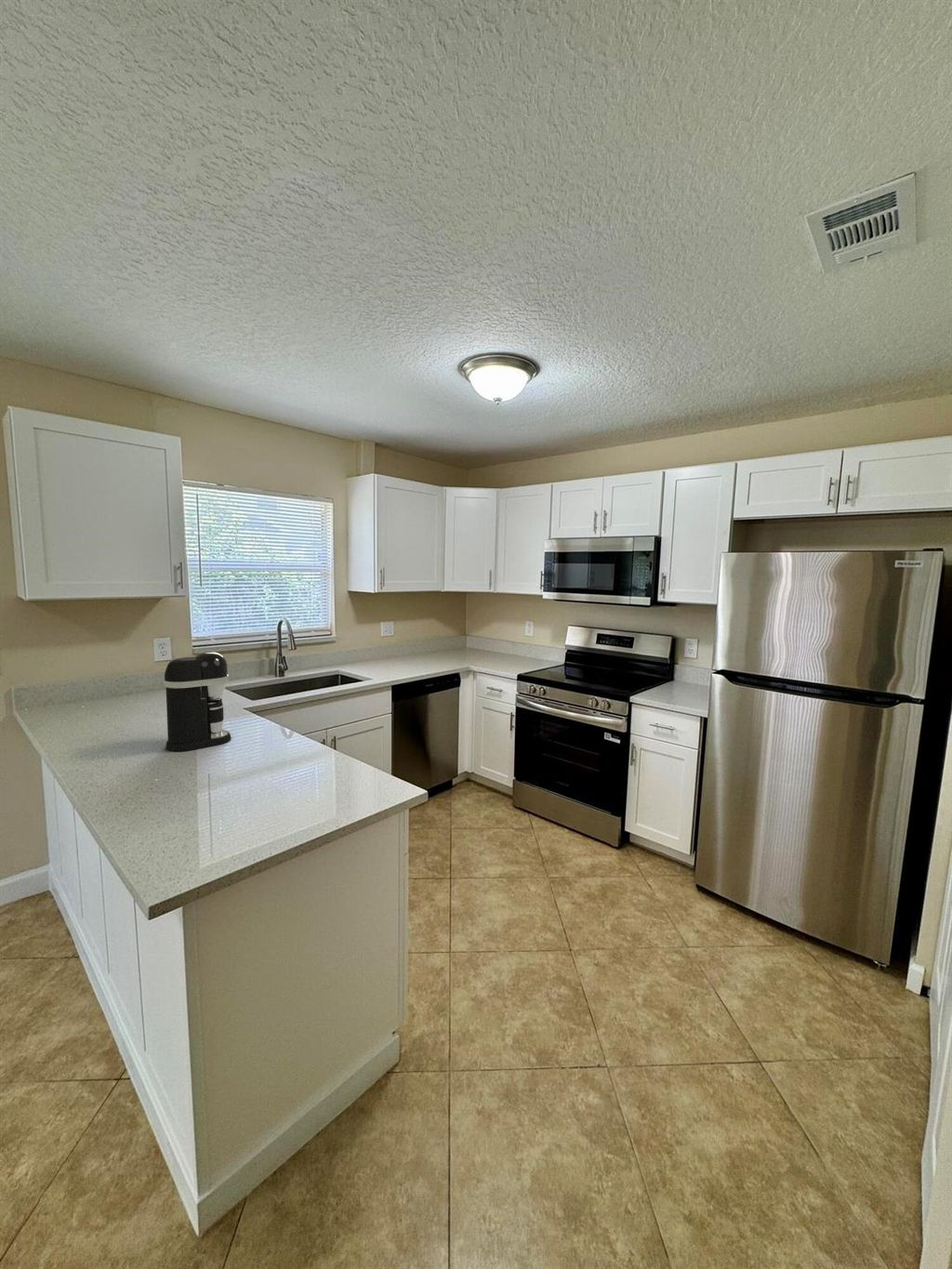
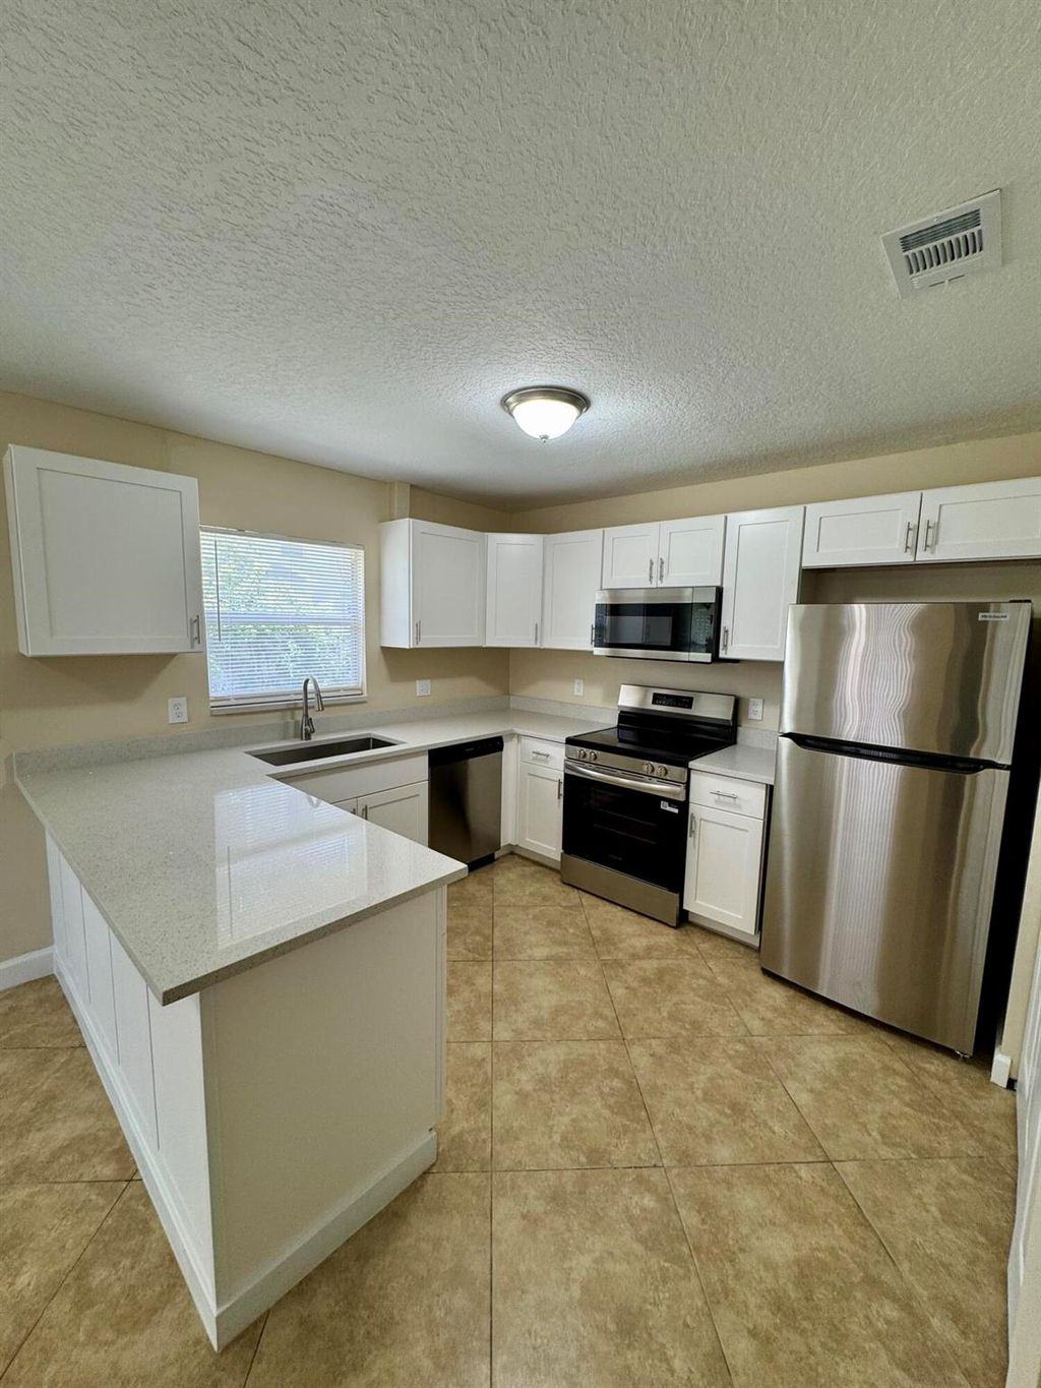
- coffee maker (197, 698)
